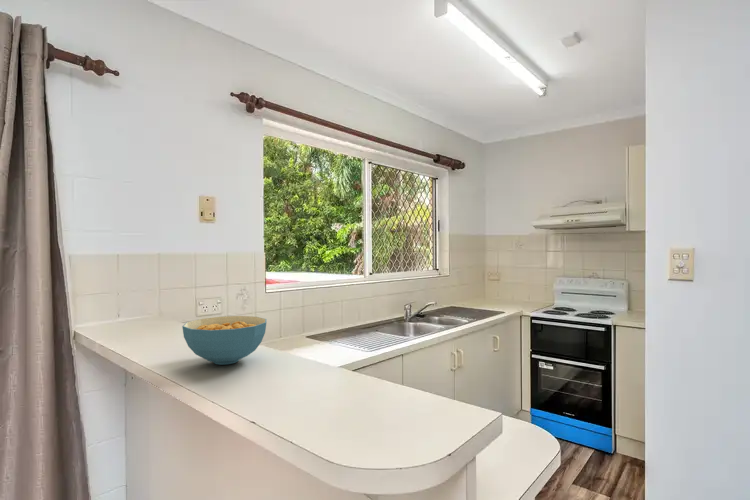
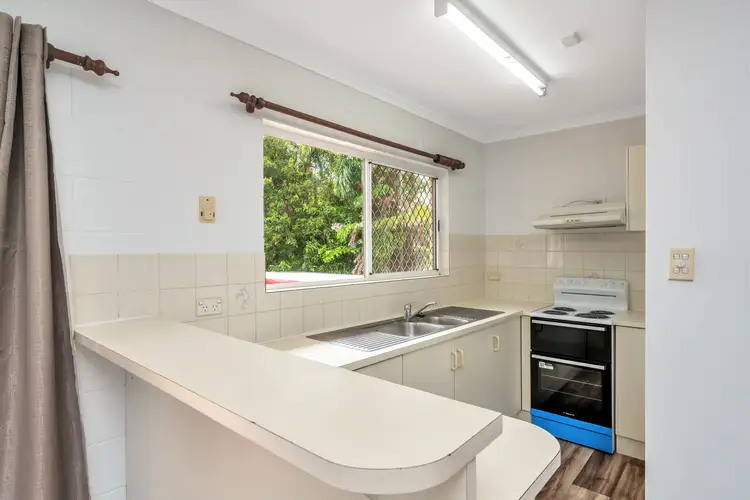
- cereal bowl (226, 341)
